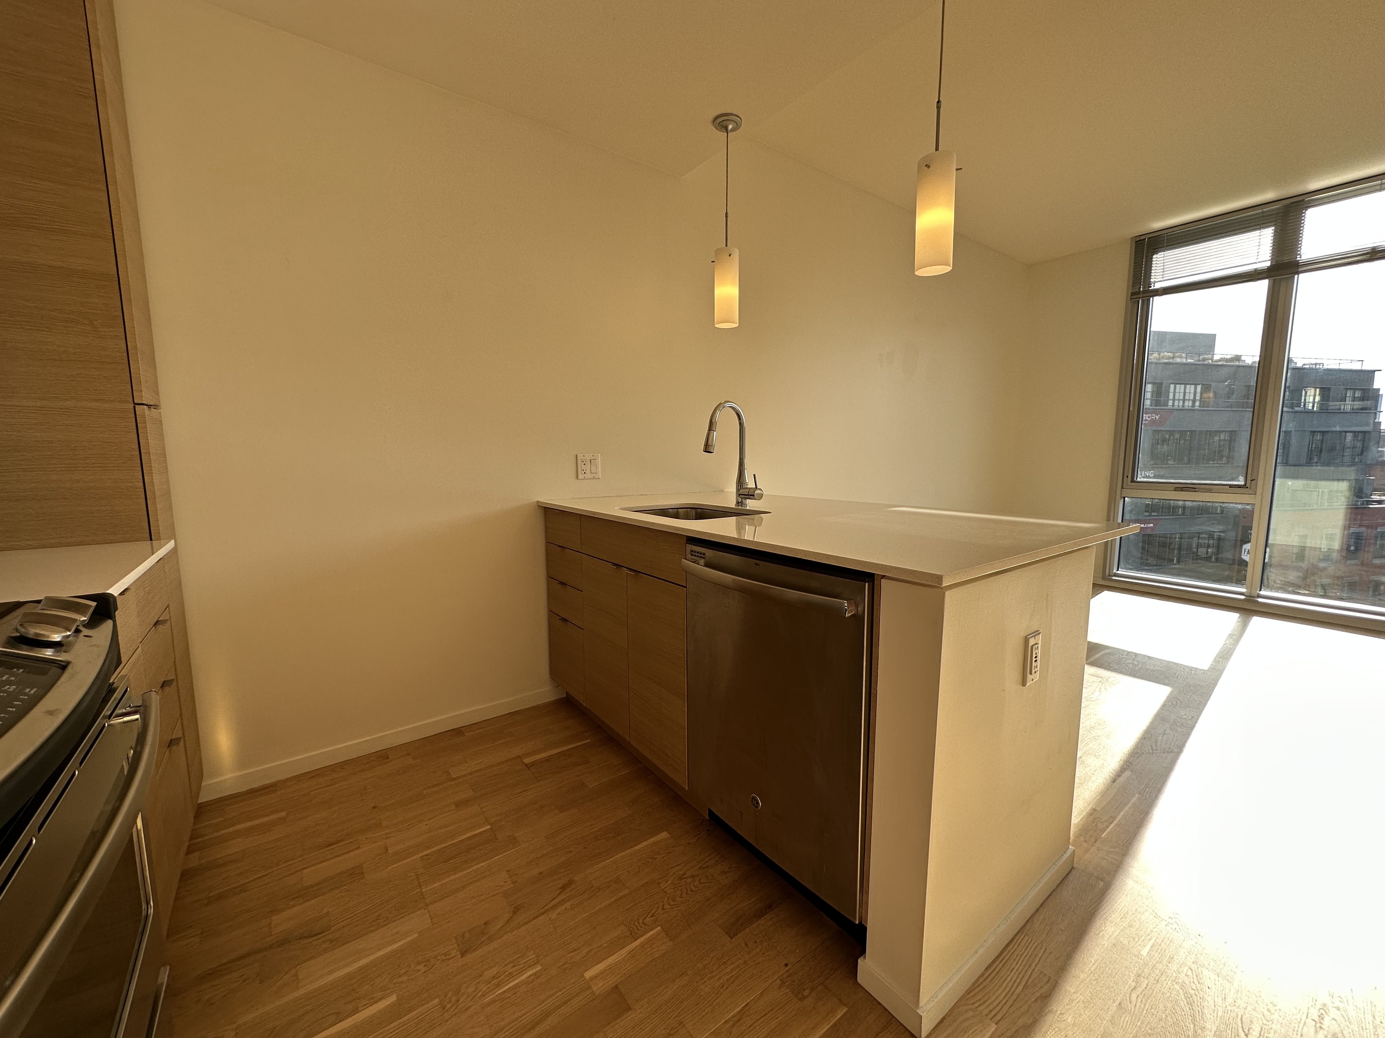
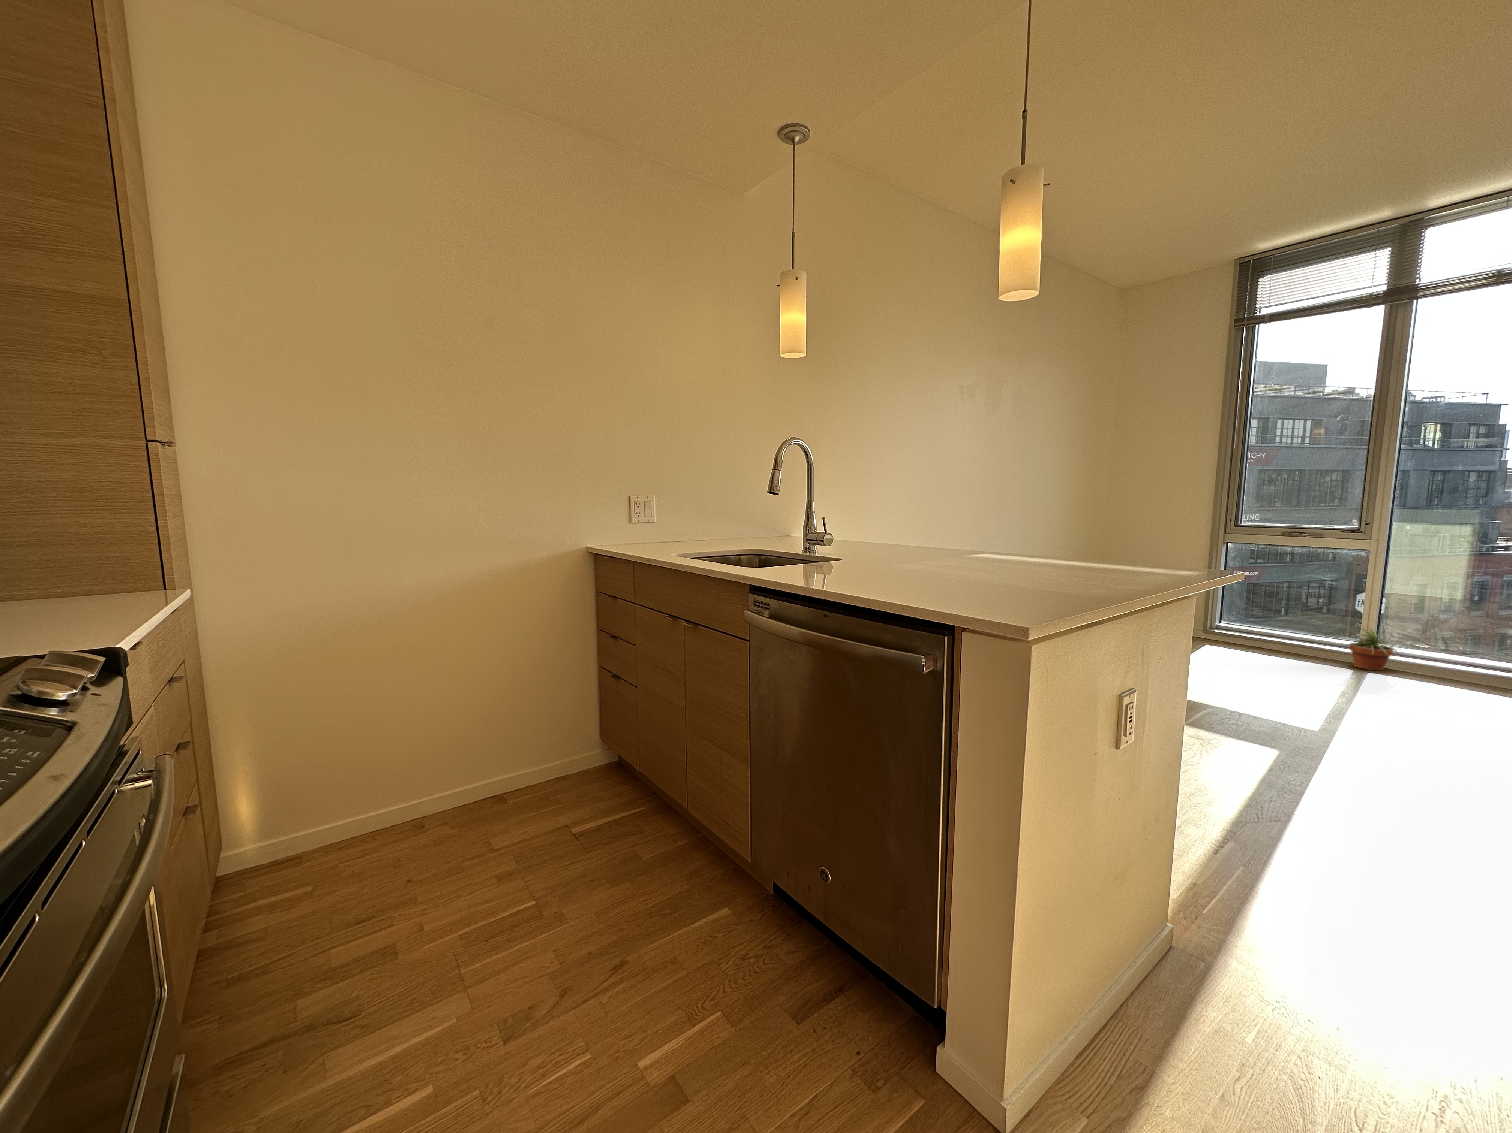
+ potted plant (1372, 649)
